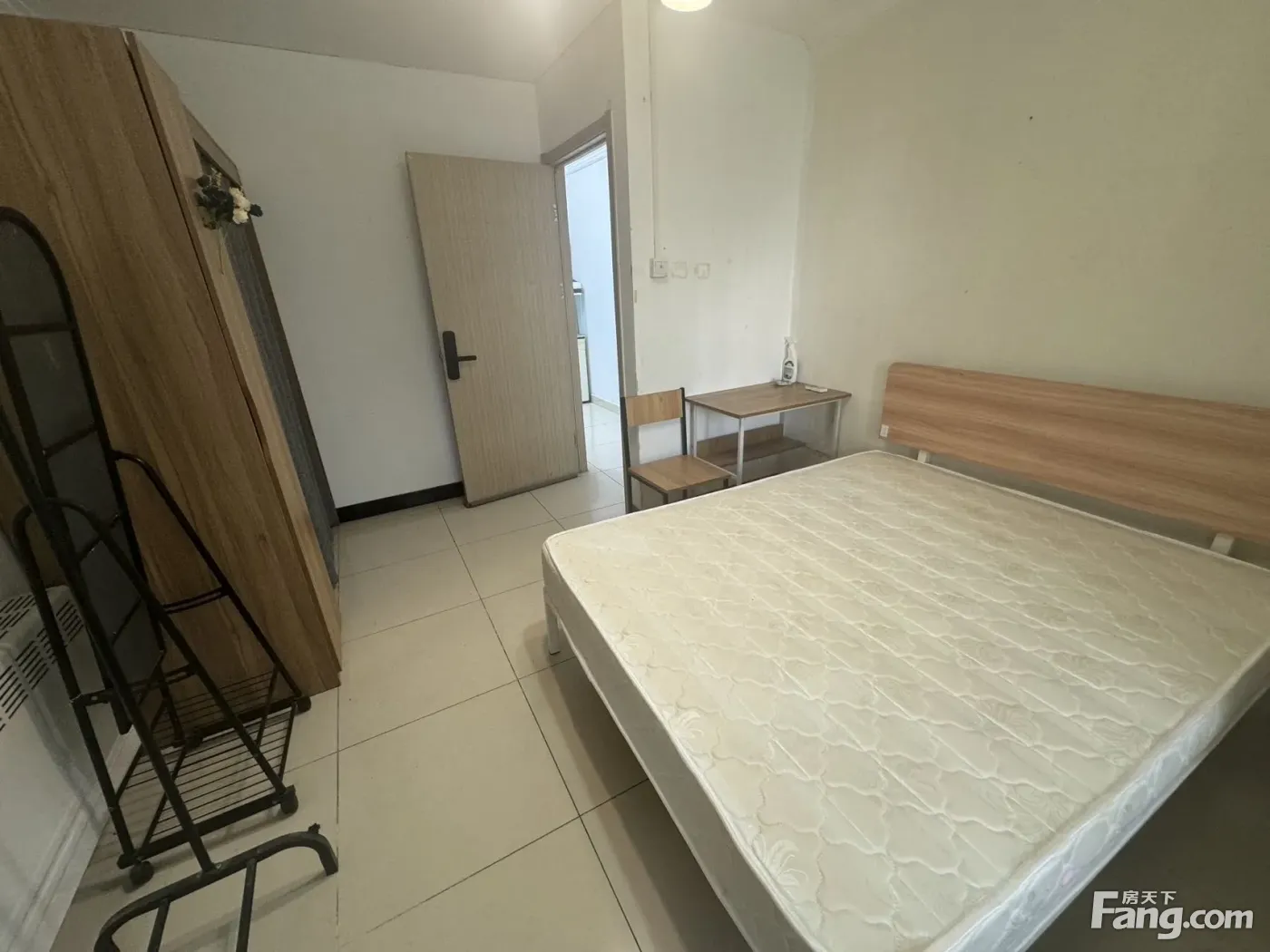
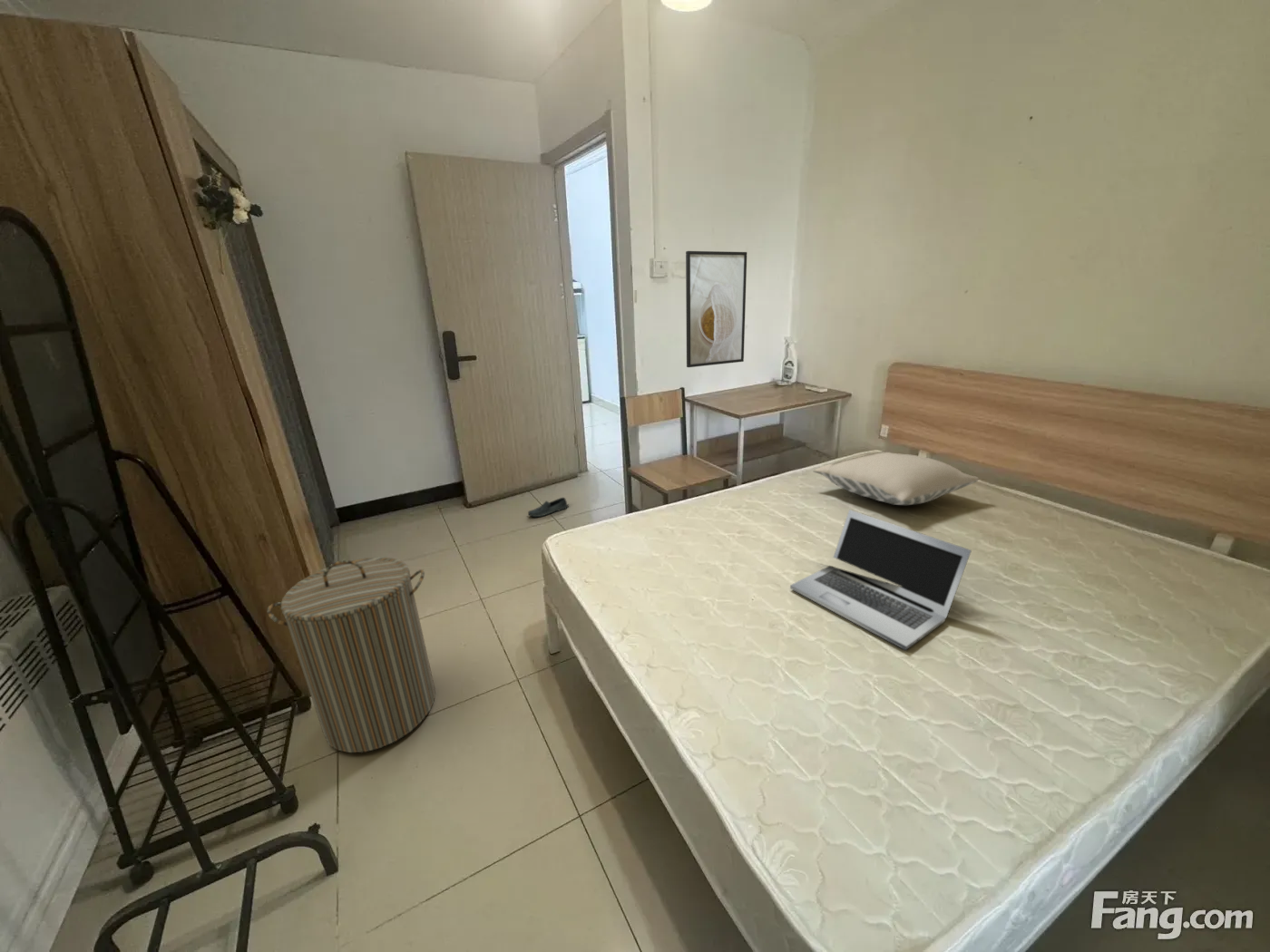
+ laptop (874, 571)
+ shoe (548, 506)
+ pillow (891, 475)
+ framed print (716, 309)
+ laundry hamper (364, 640)
